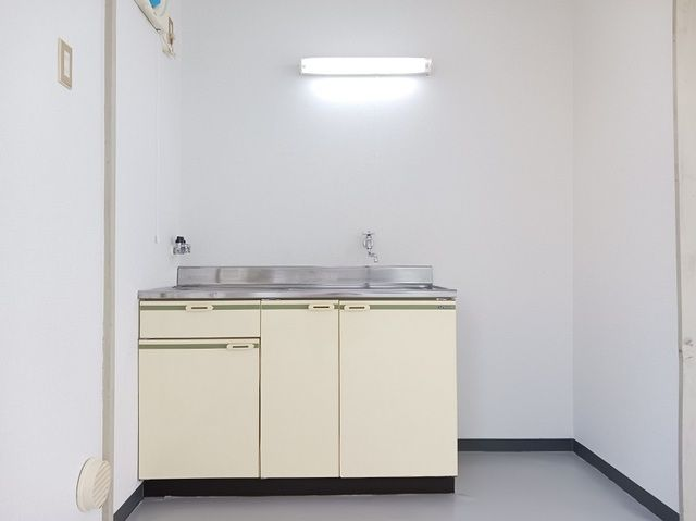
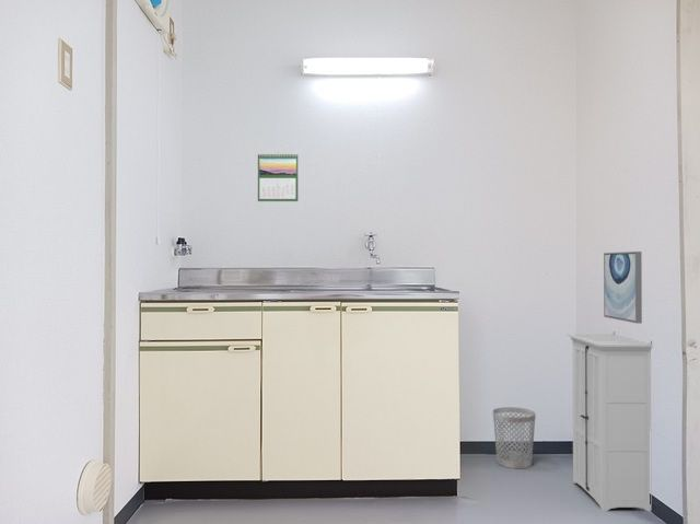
+ calendar (278, 176)
+ wall art (621, 286)
+ storage cabinet (607, 416)
+ wastebasket (514, 438)
